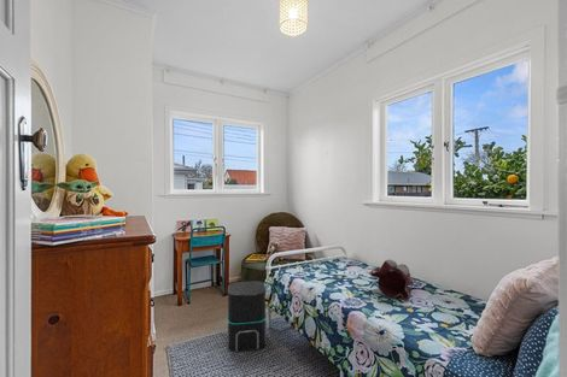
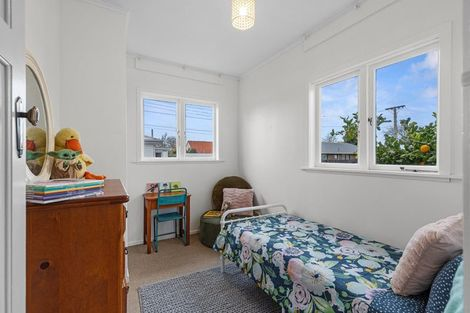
- teddy bear (396, 273)
- speaker (246, 313)
